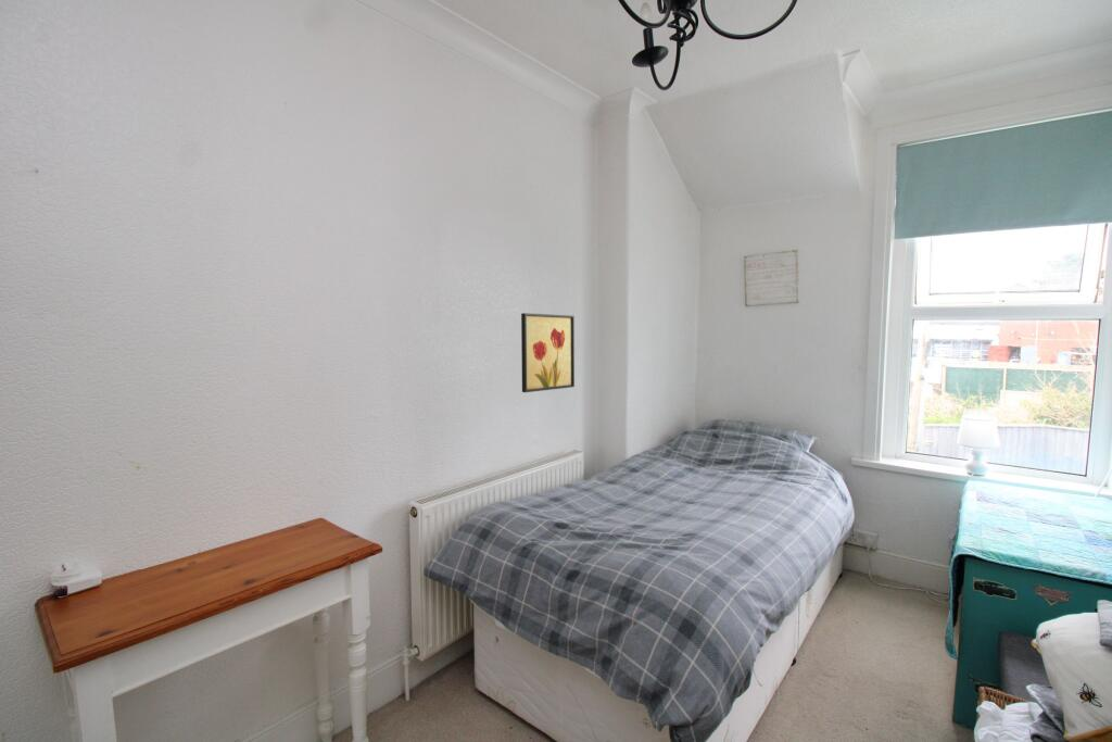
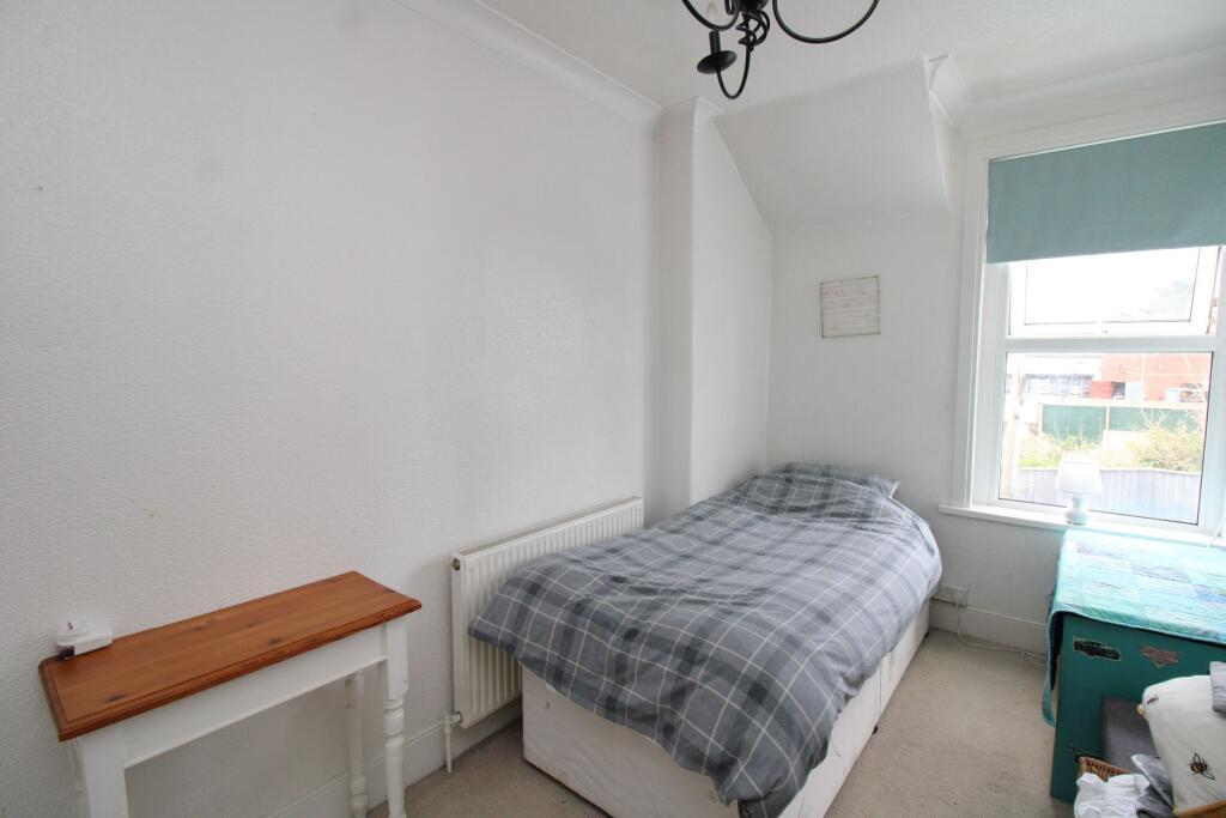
- wall art (547, 352)
